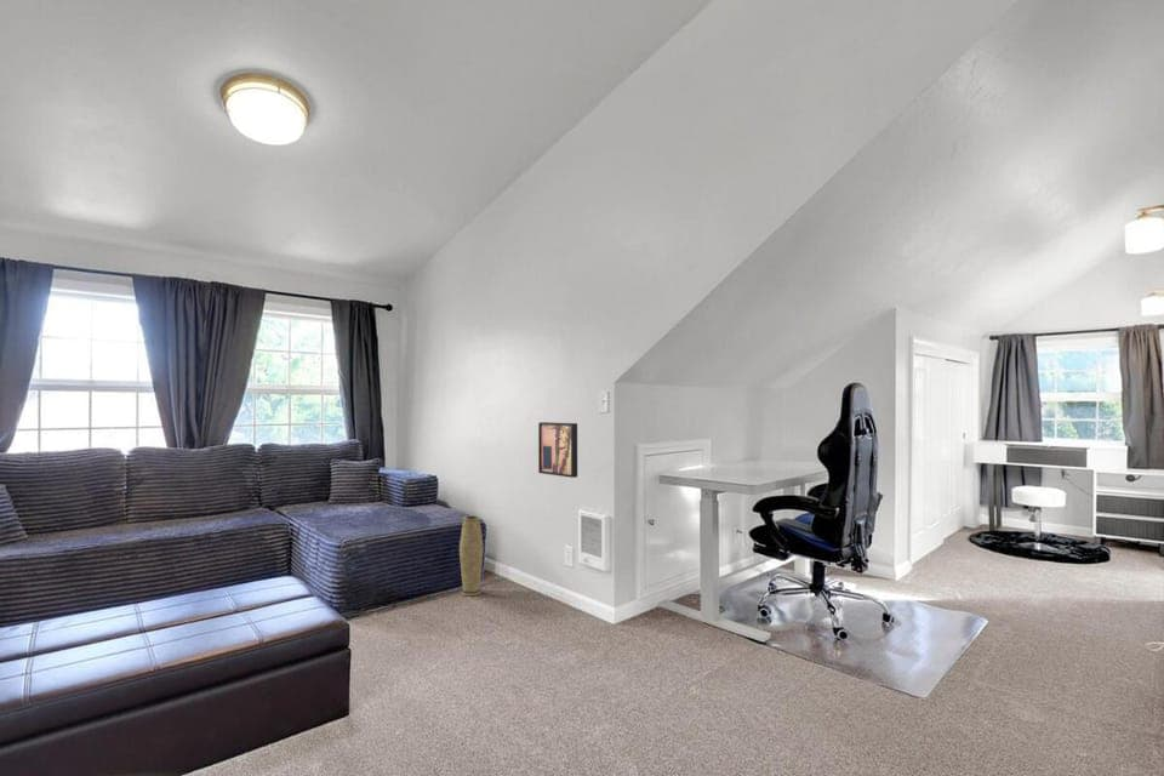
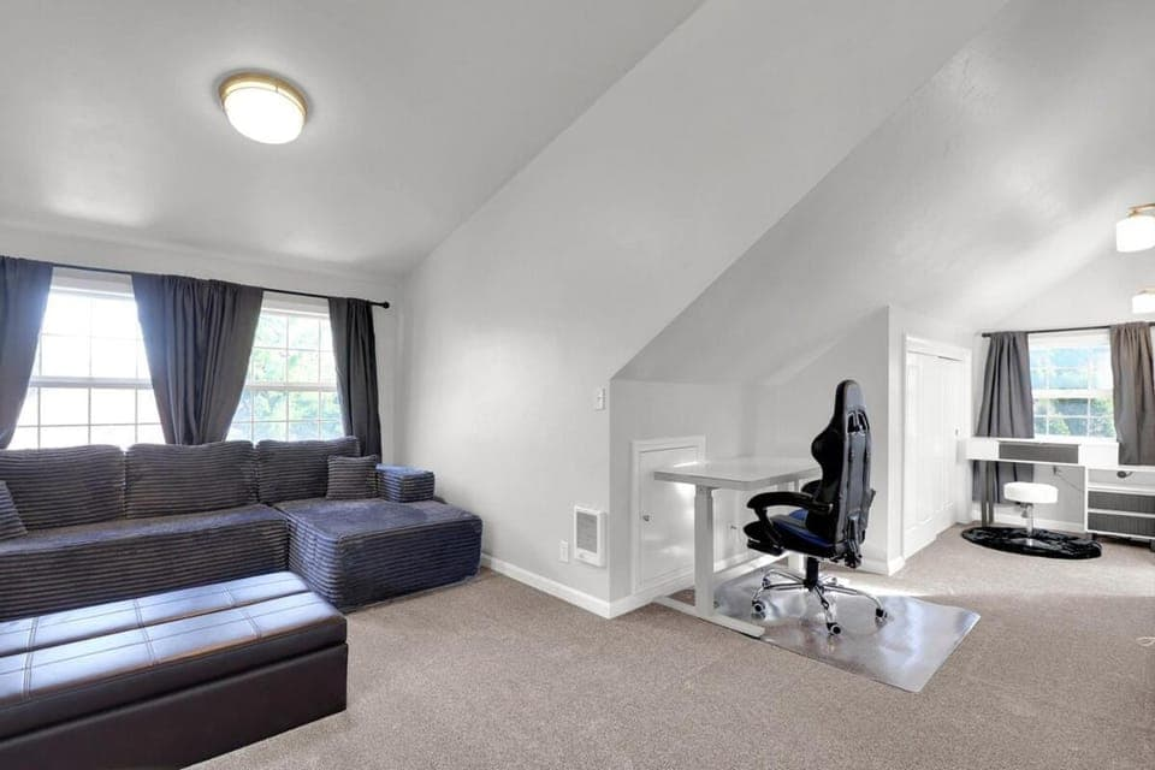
- wall art (557, 449)
- vase (470, 554)
